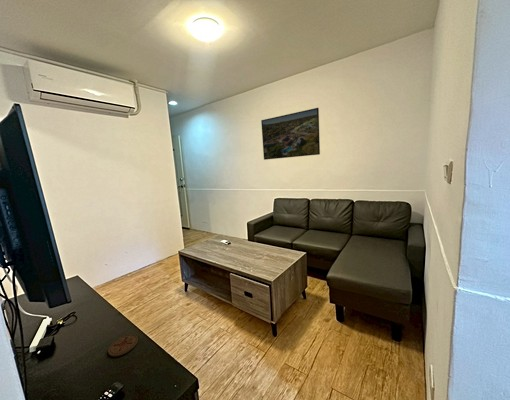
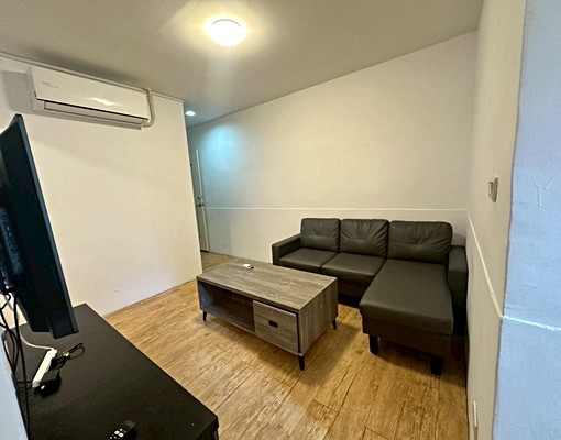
- coaster (123, 344)
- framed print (288, 136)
